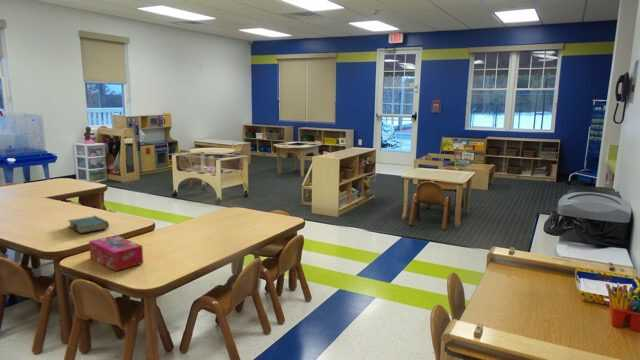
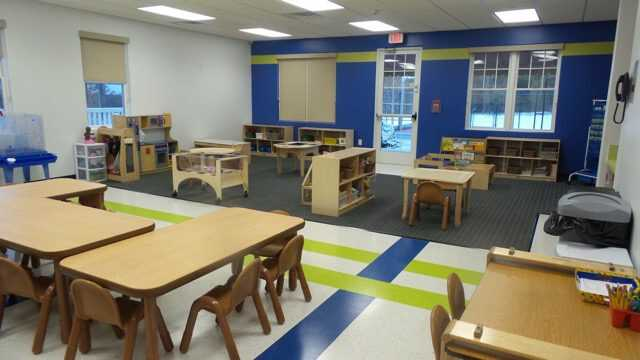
- book (88, 223)
- tissue box (115, 252)
